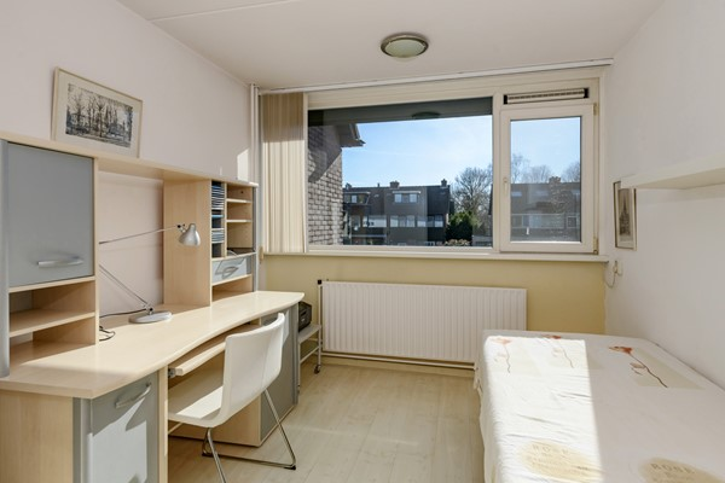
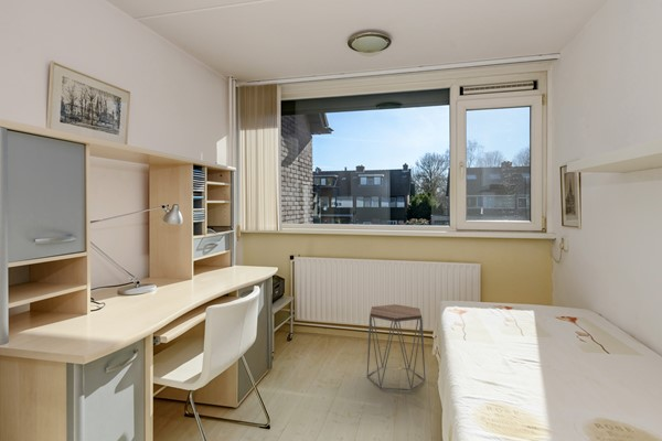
+ side table (391, 343)
